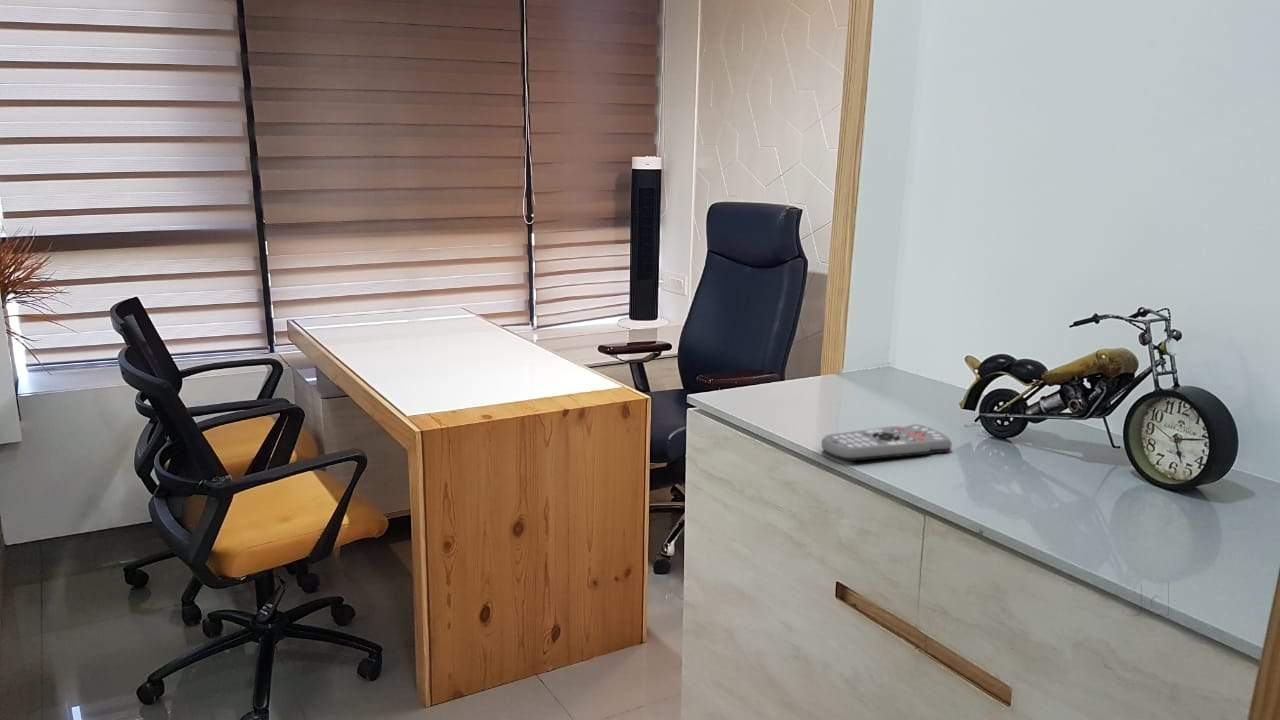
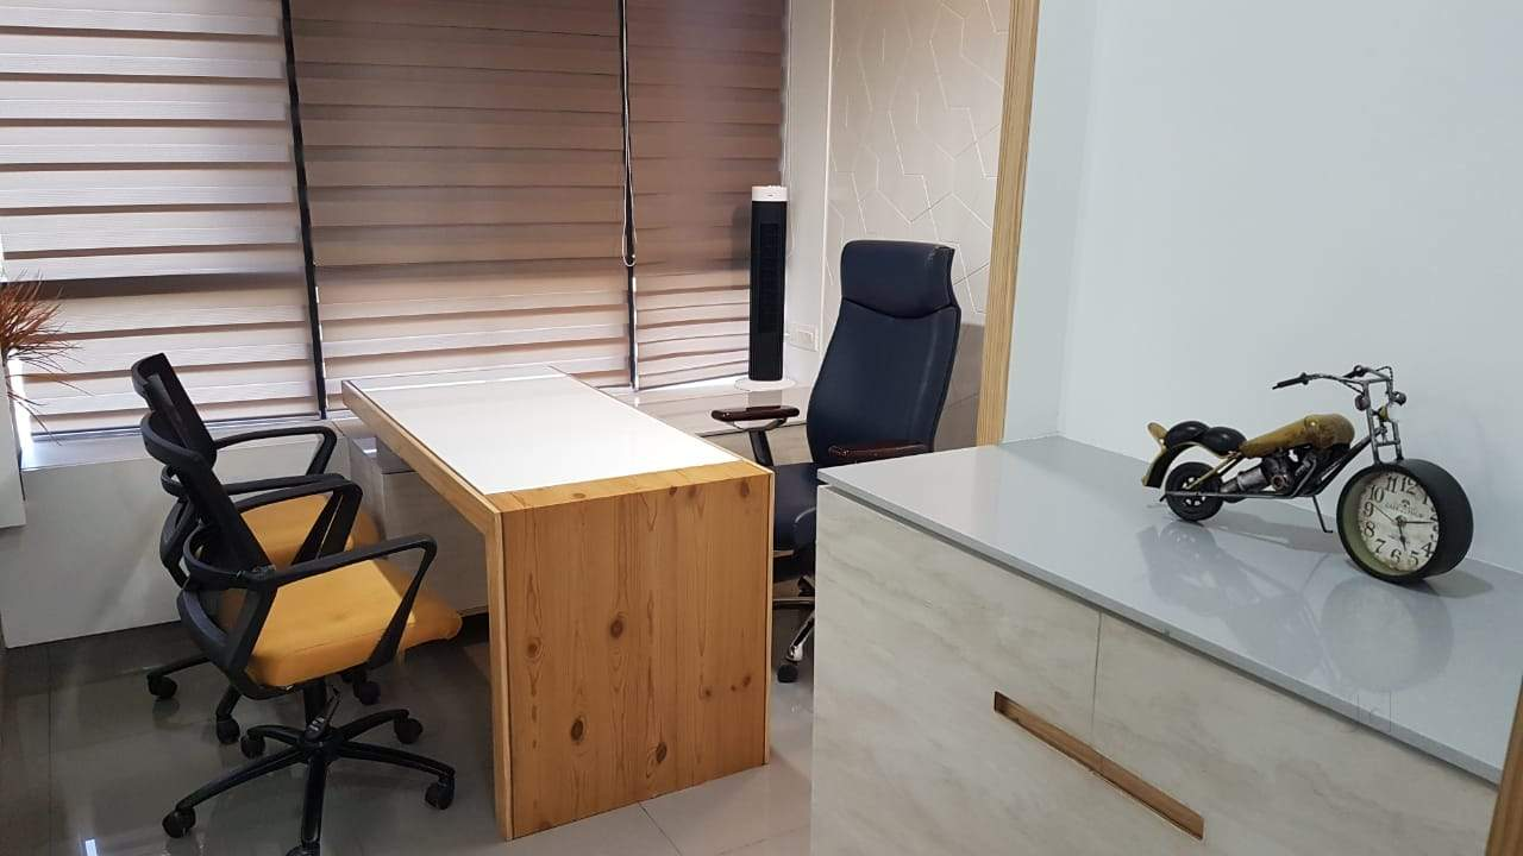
- remote control (884, 443)
